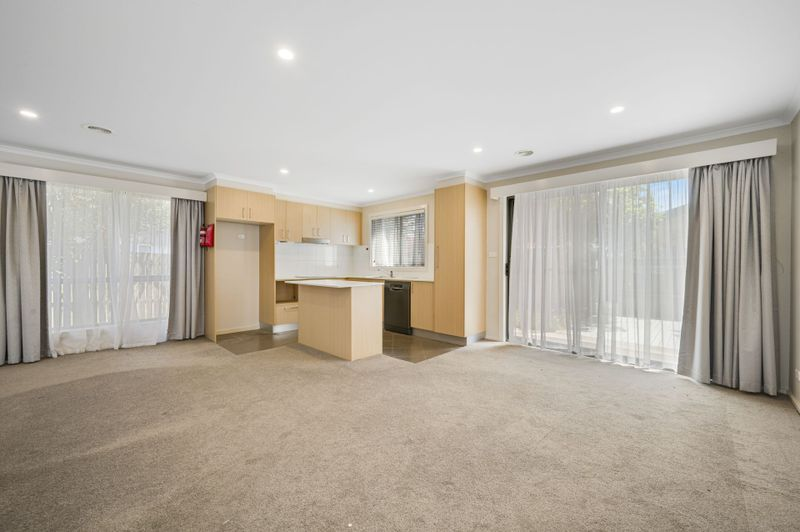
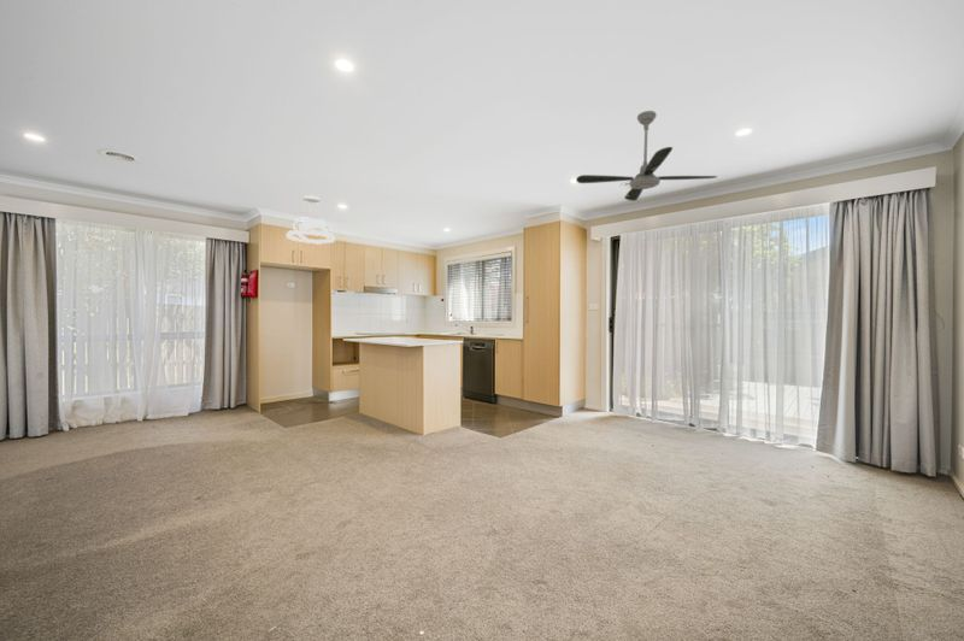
+ pendant light (311, 219)
+ ceiling fan (645, 149)
